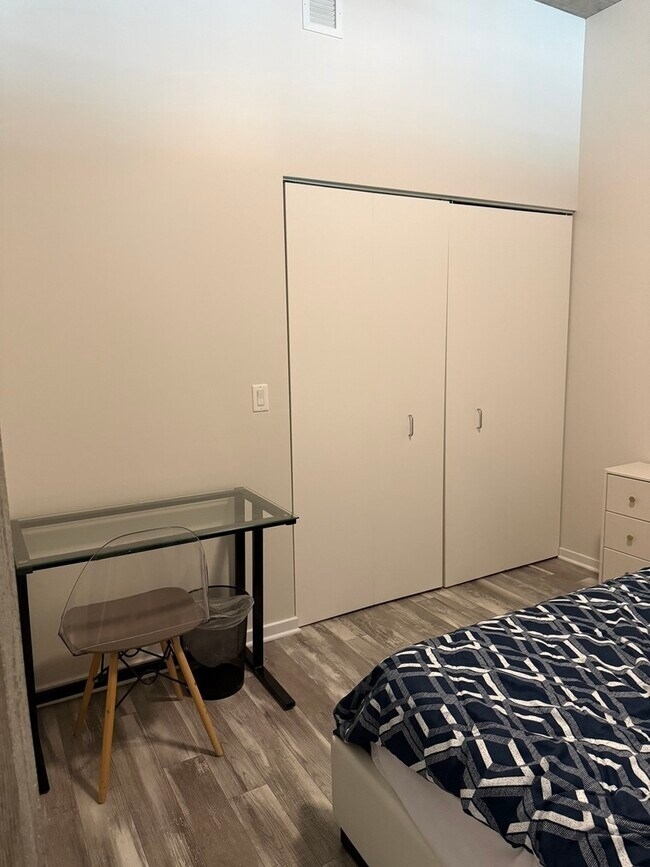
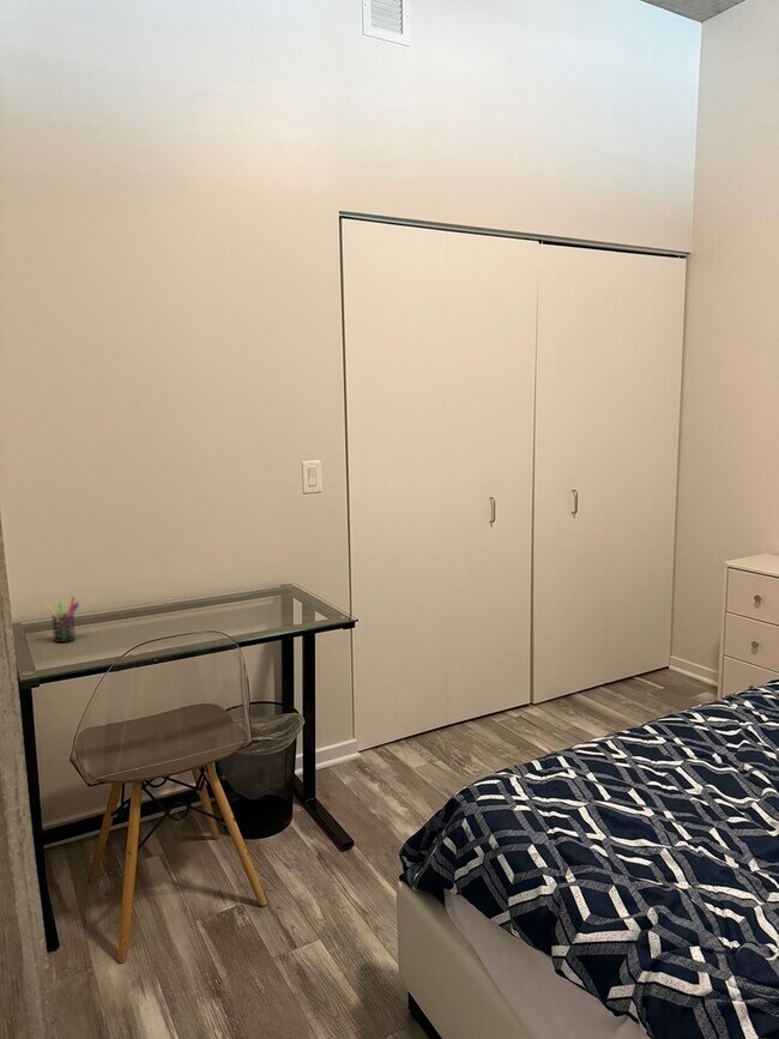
+ pen holder (64, 617)
